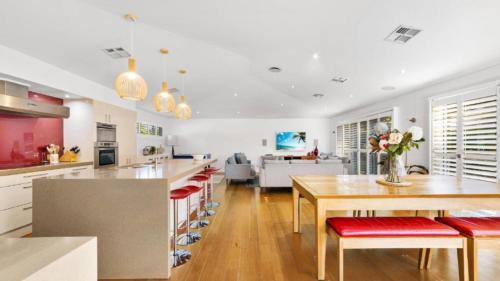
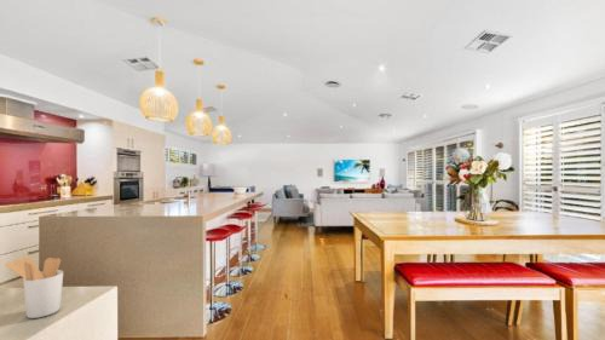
+ utensil holder (35, 284)
